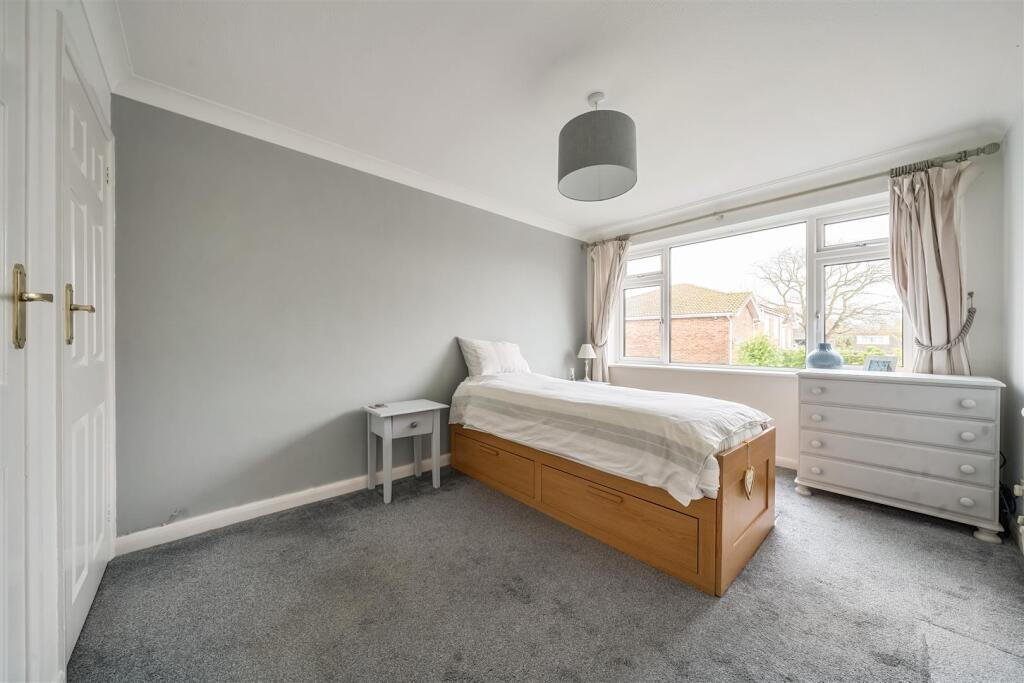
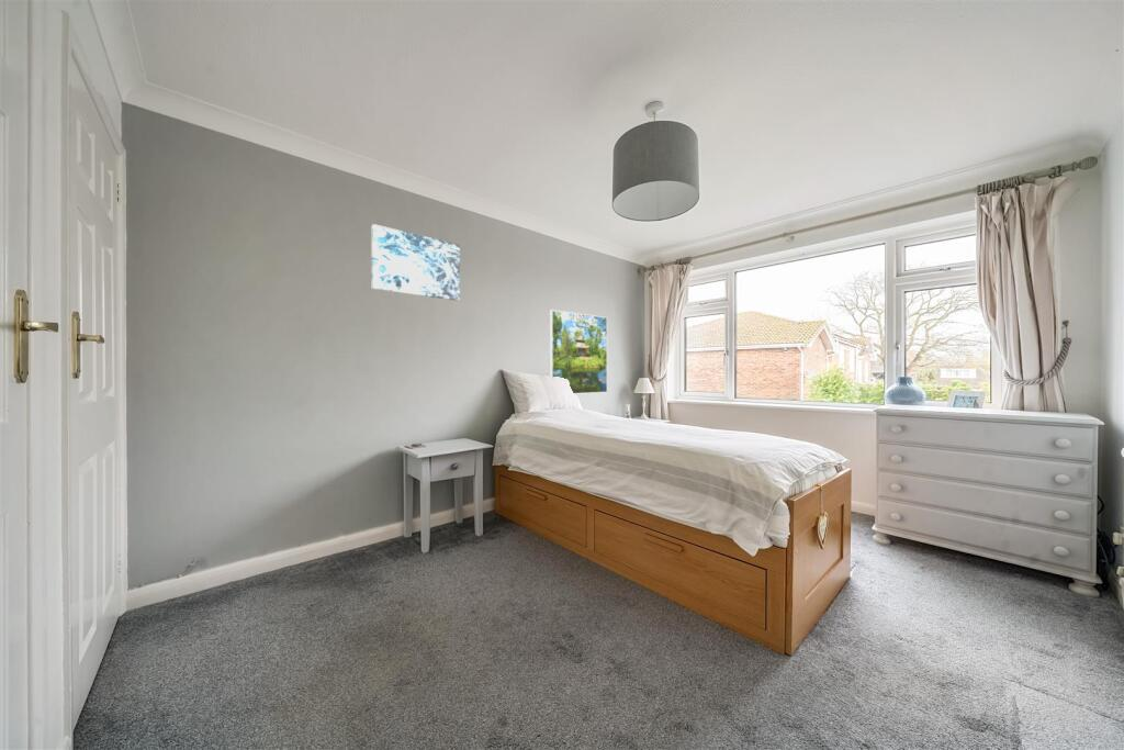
+ wall art (418, 265)
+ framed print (580, 354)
